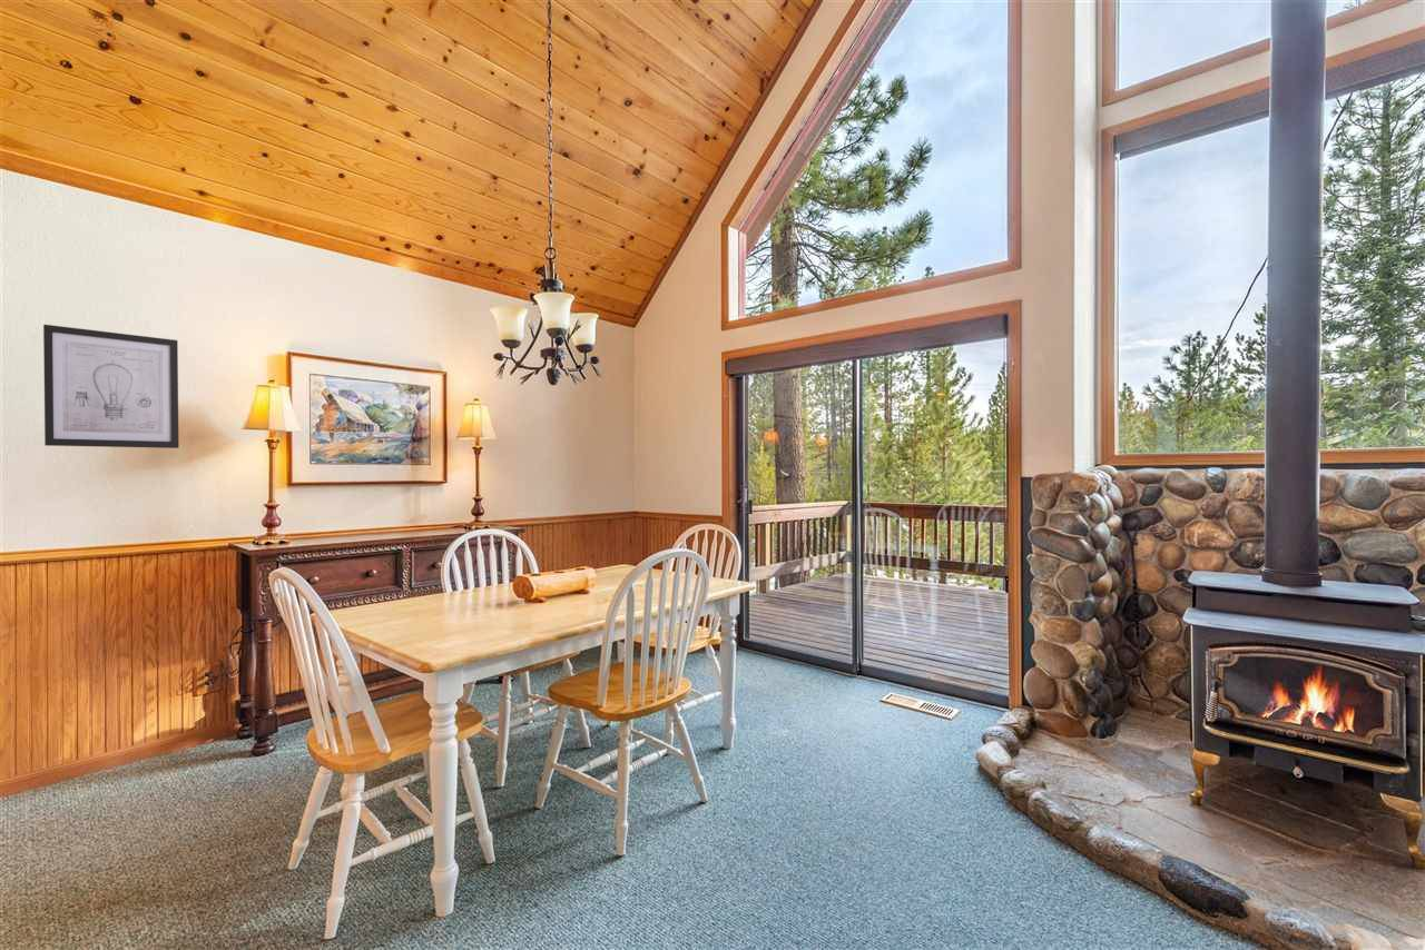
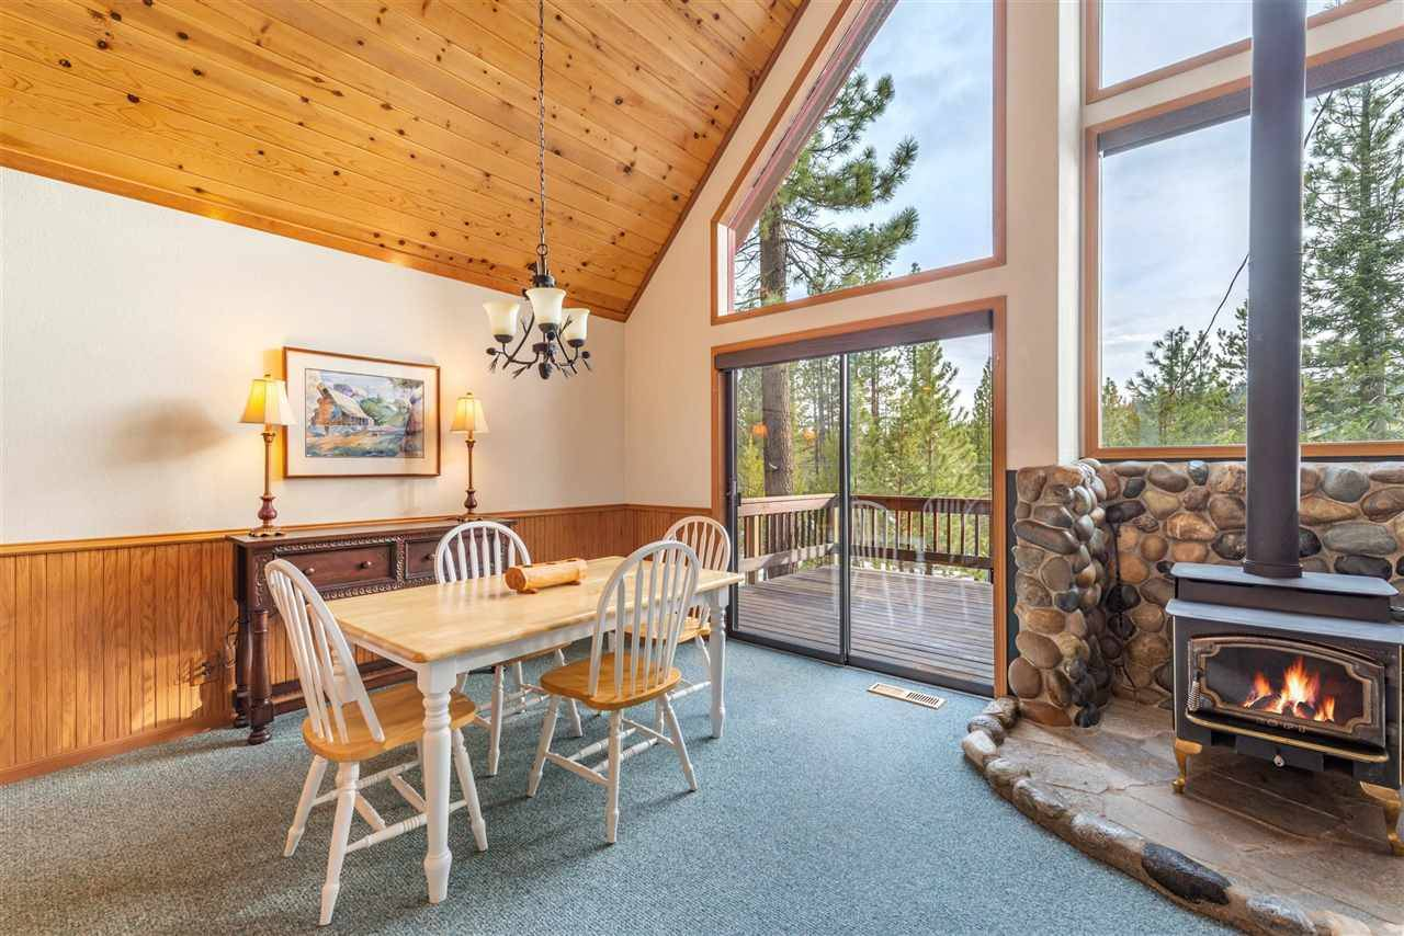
- wall art (115, 389)
